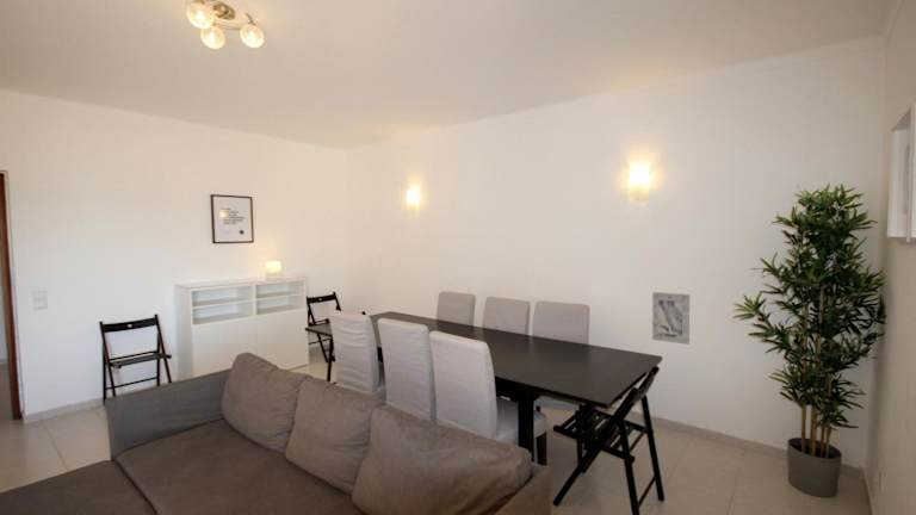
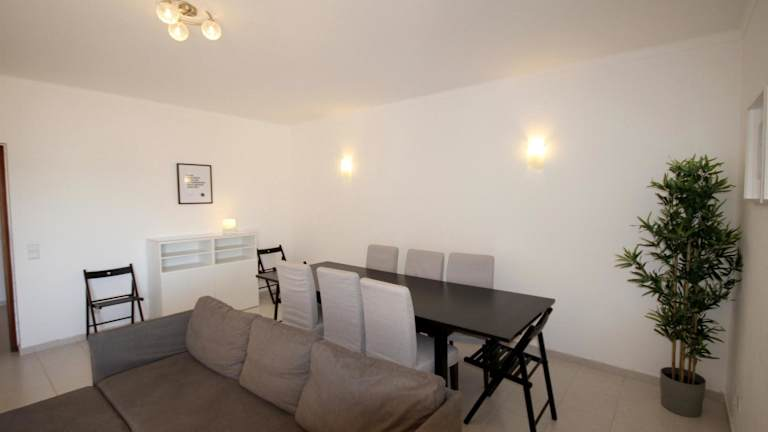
- wall art (670, 317)
